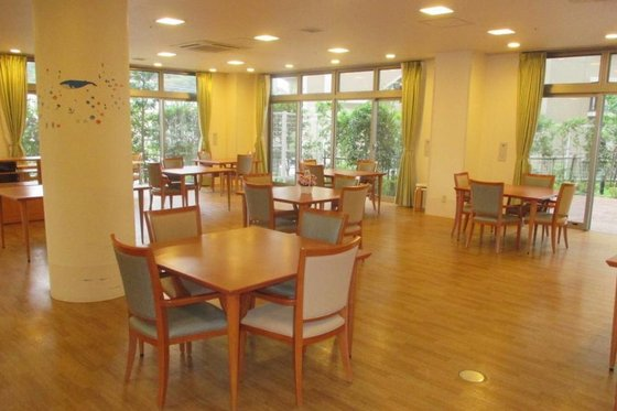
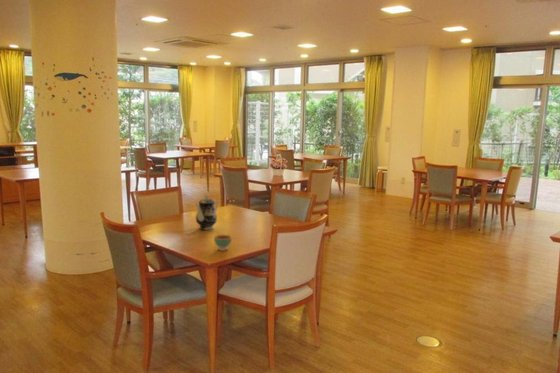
+ teapot (206, 211)
+ teacup (223, 242)
